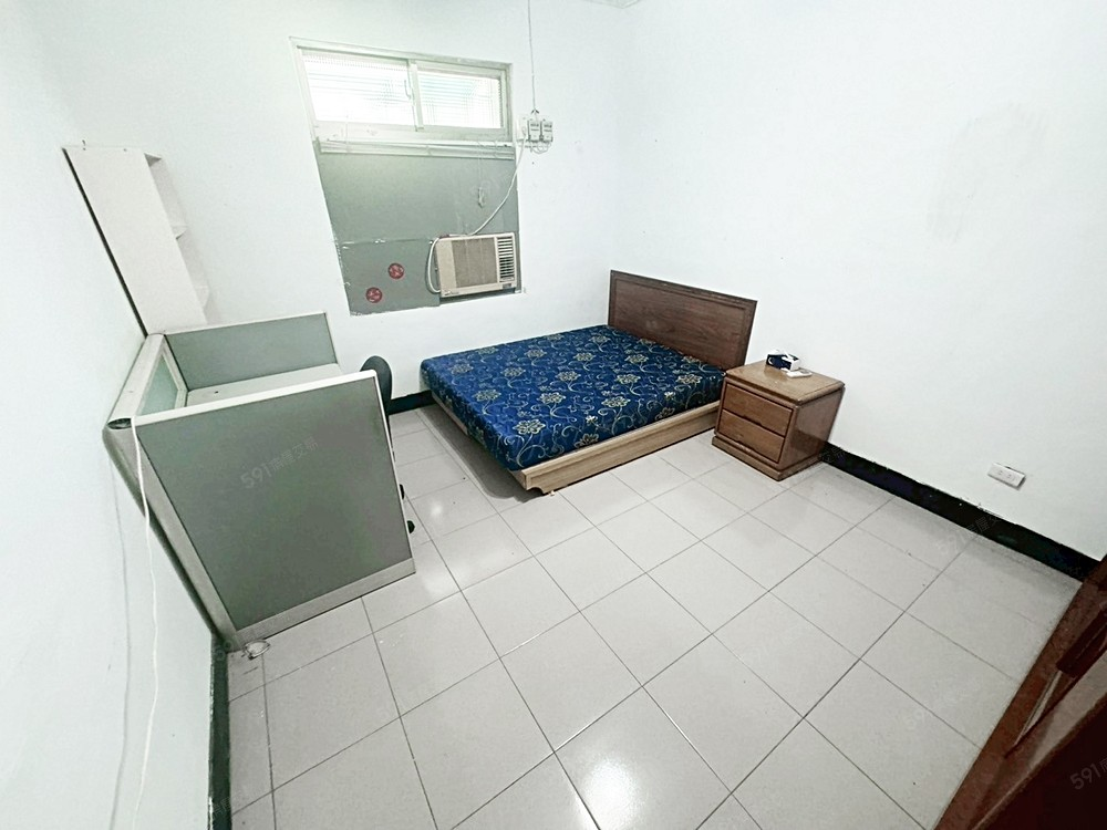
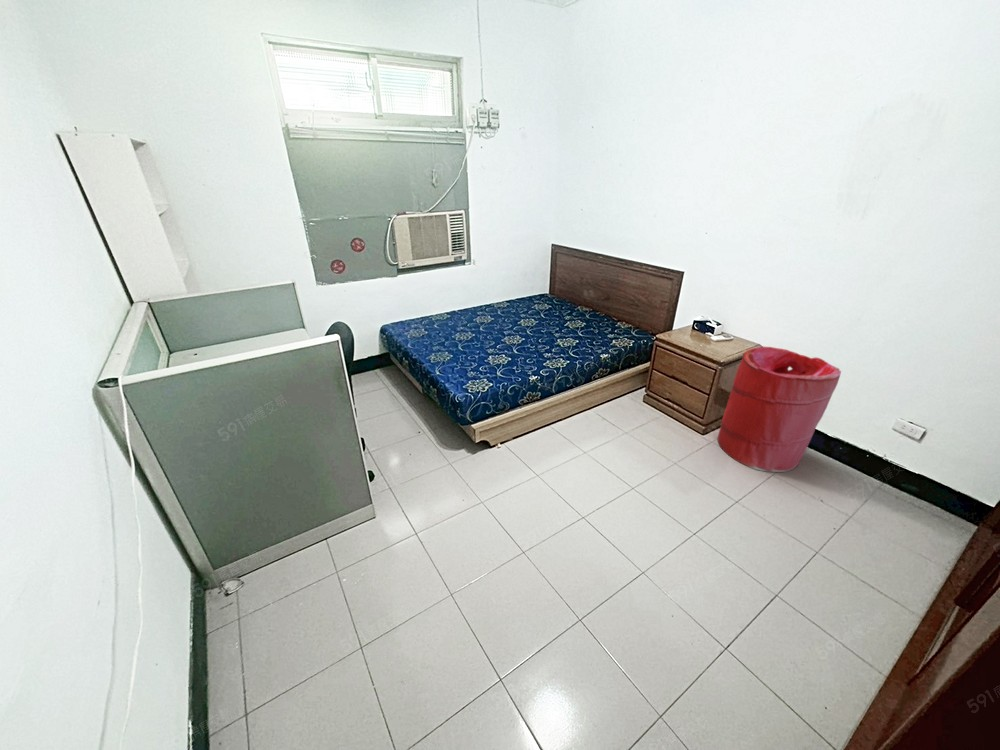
+ laundry hamper (773, 405)
